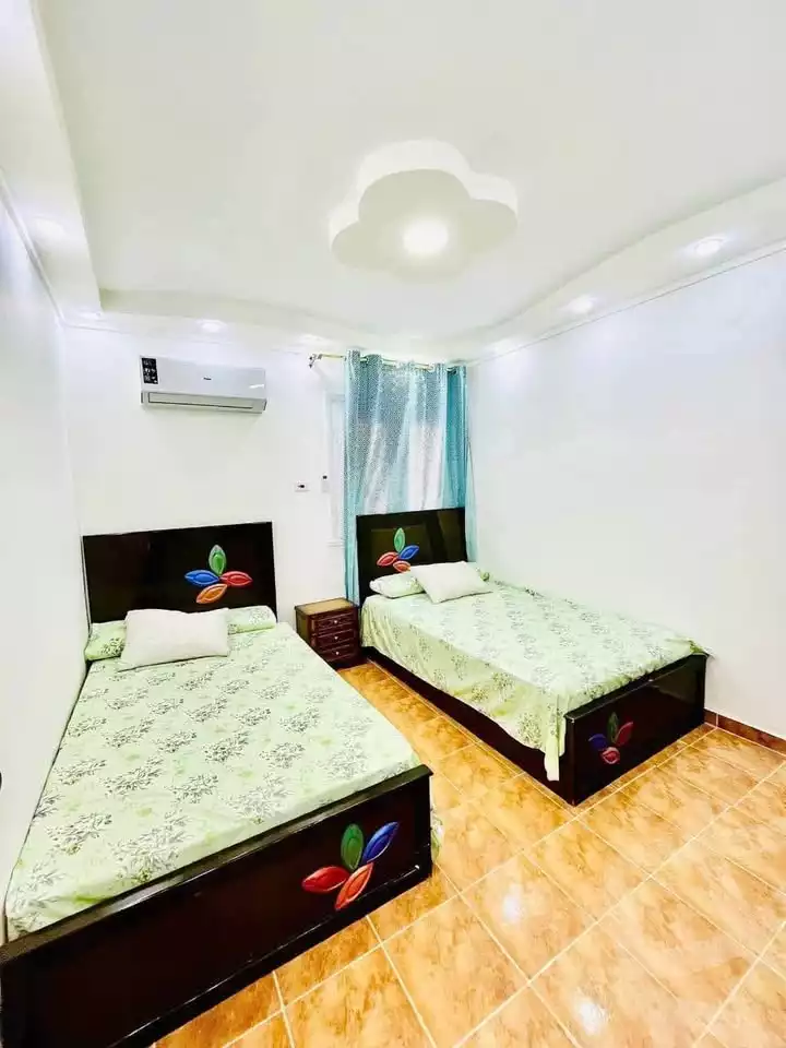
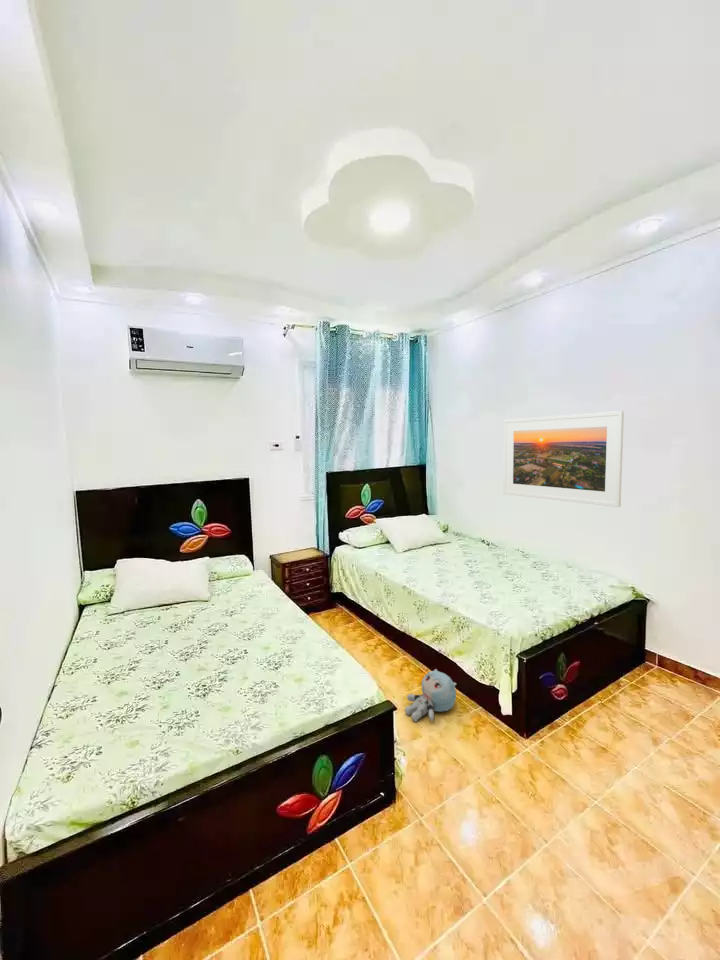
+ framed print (555, 458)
+ plush toy (430, 693)
